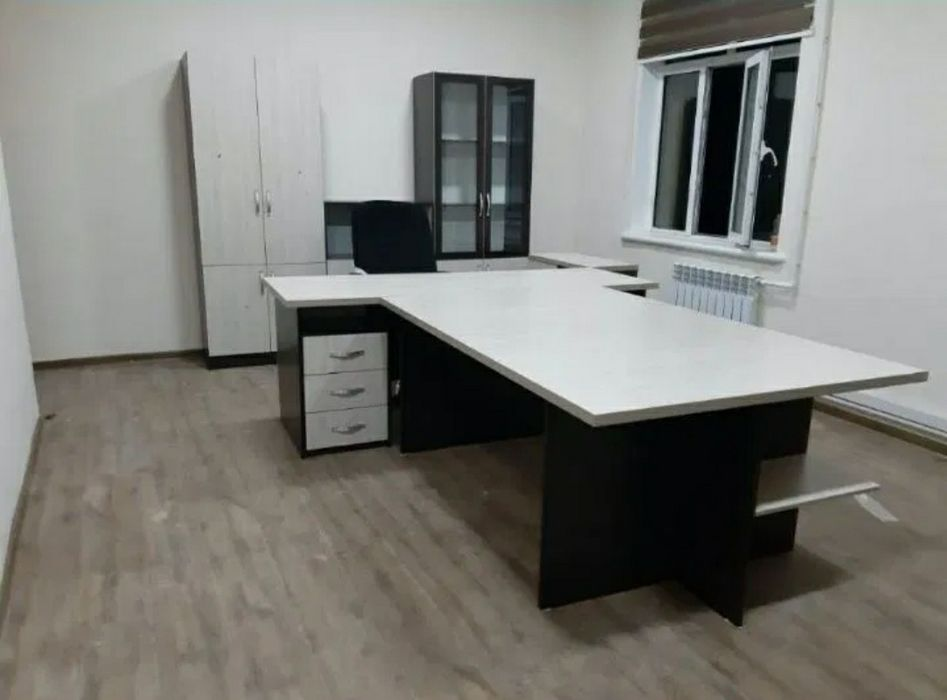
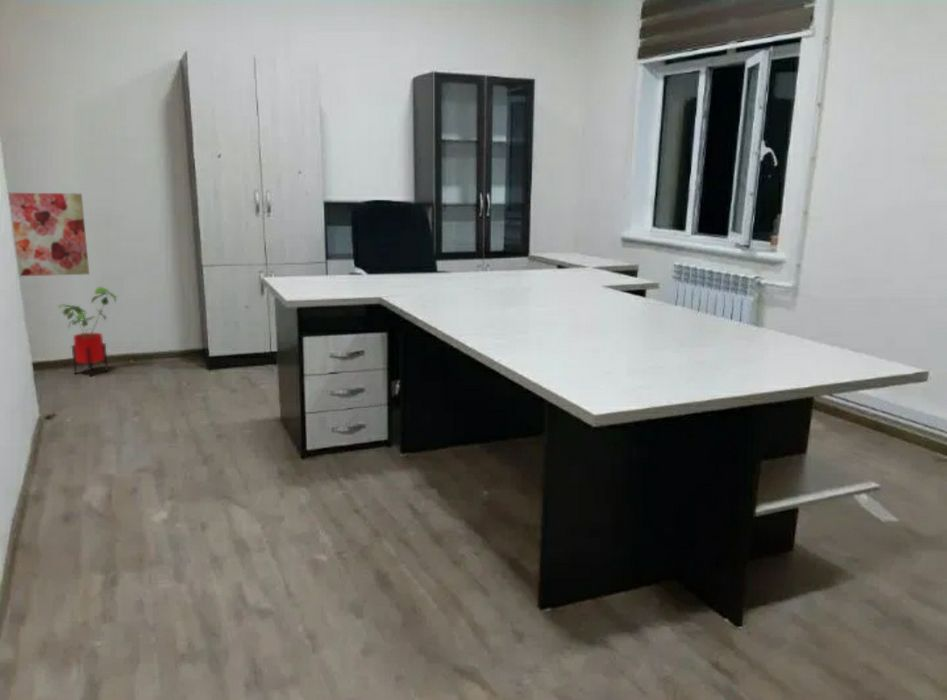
+ house plant (90, 329)
+ wall art (48, 234)
